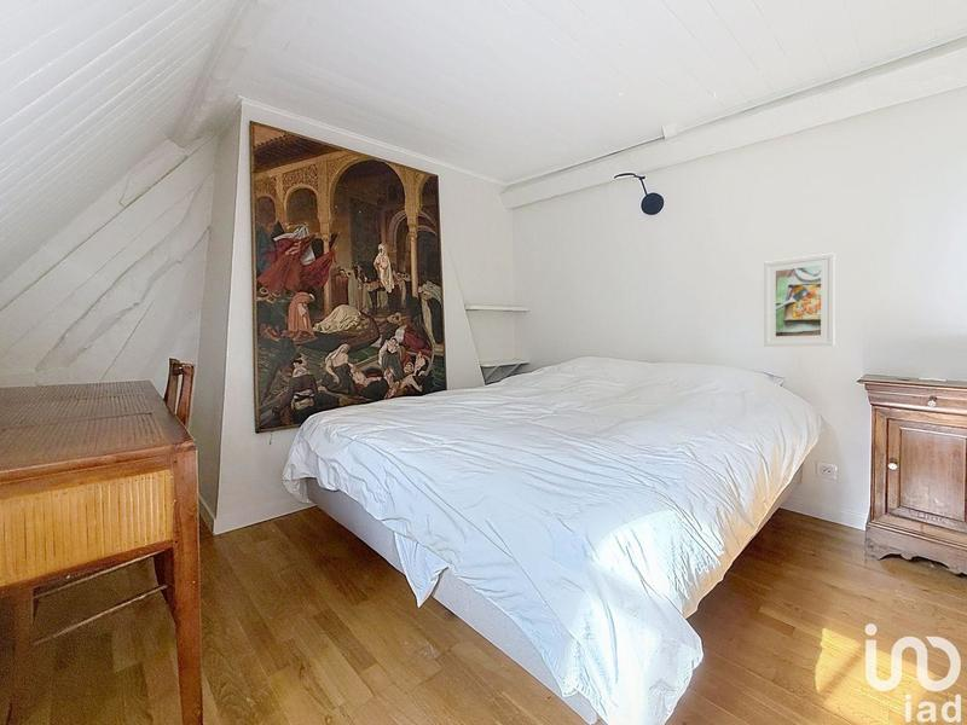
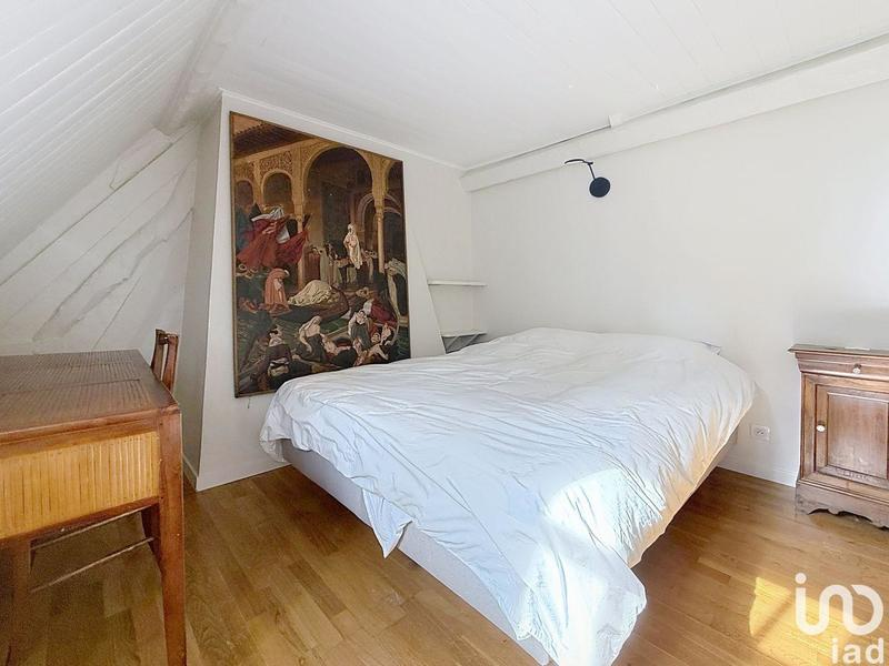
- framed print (798, 302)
